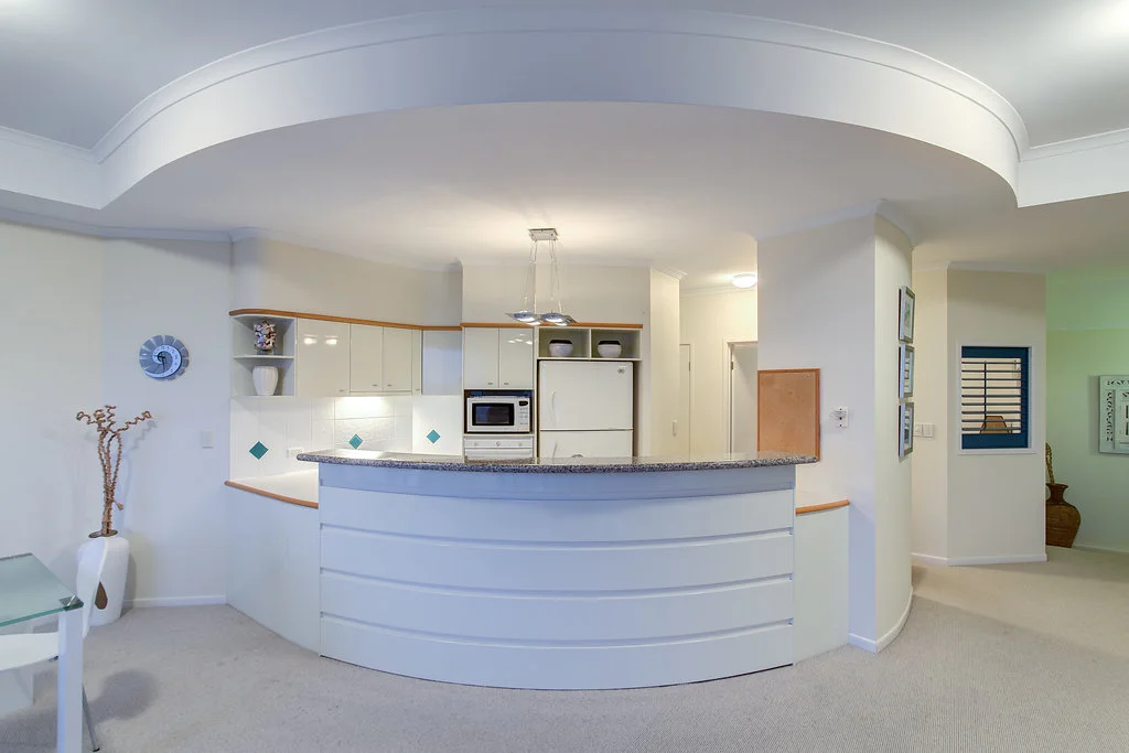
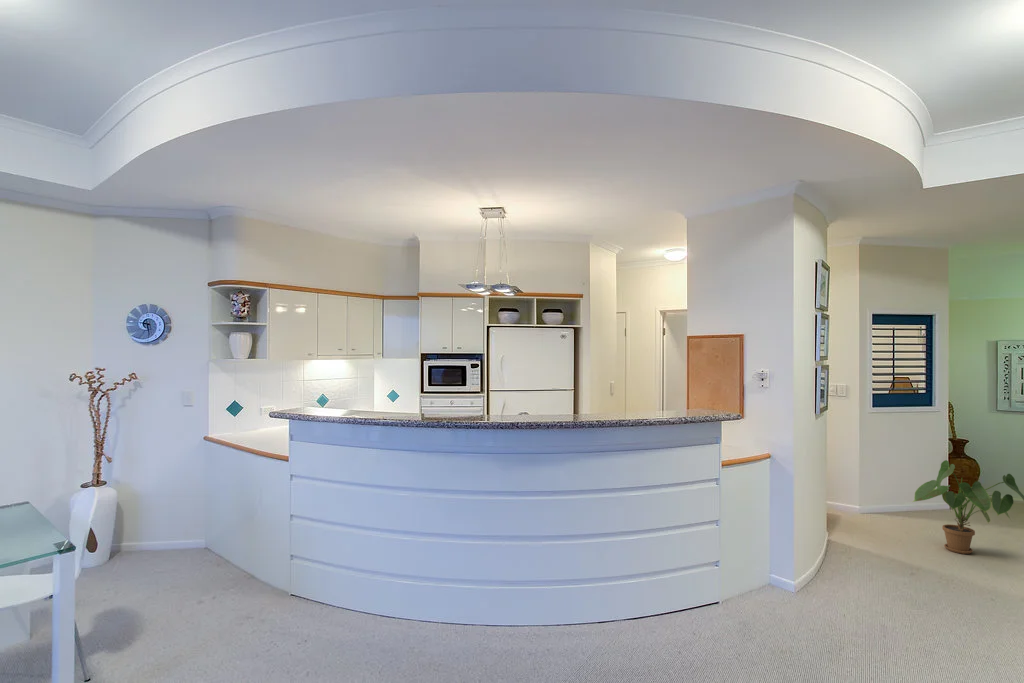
+ house plant (965, 509)
